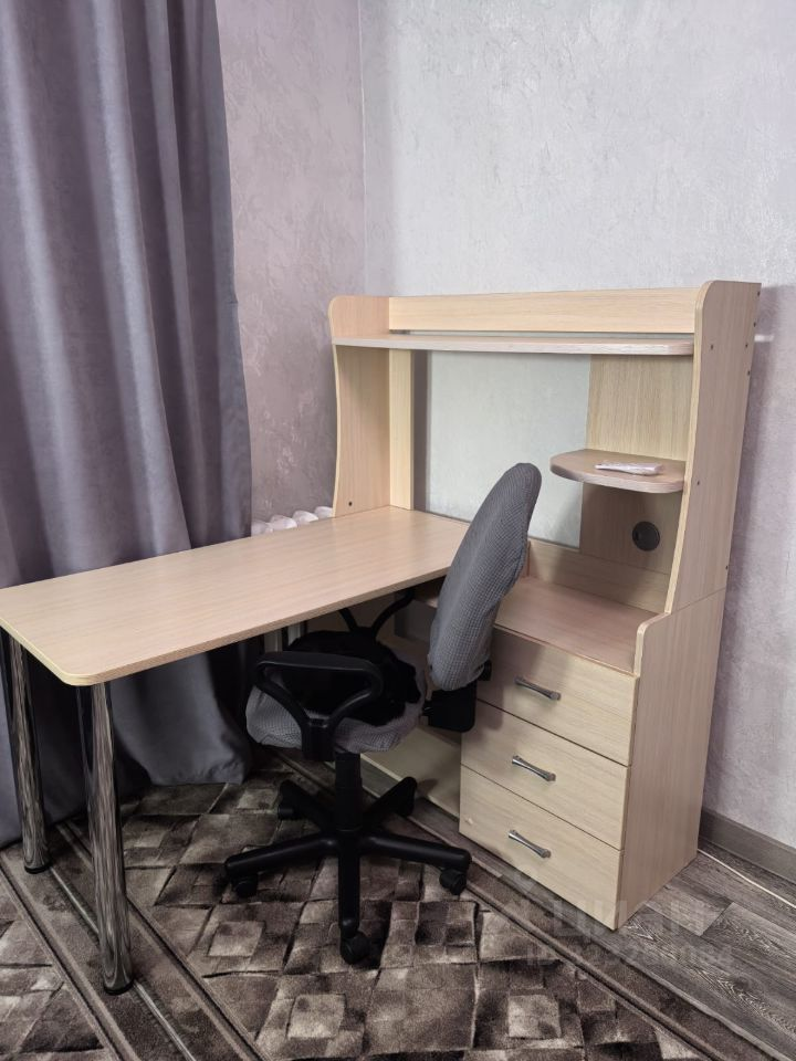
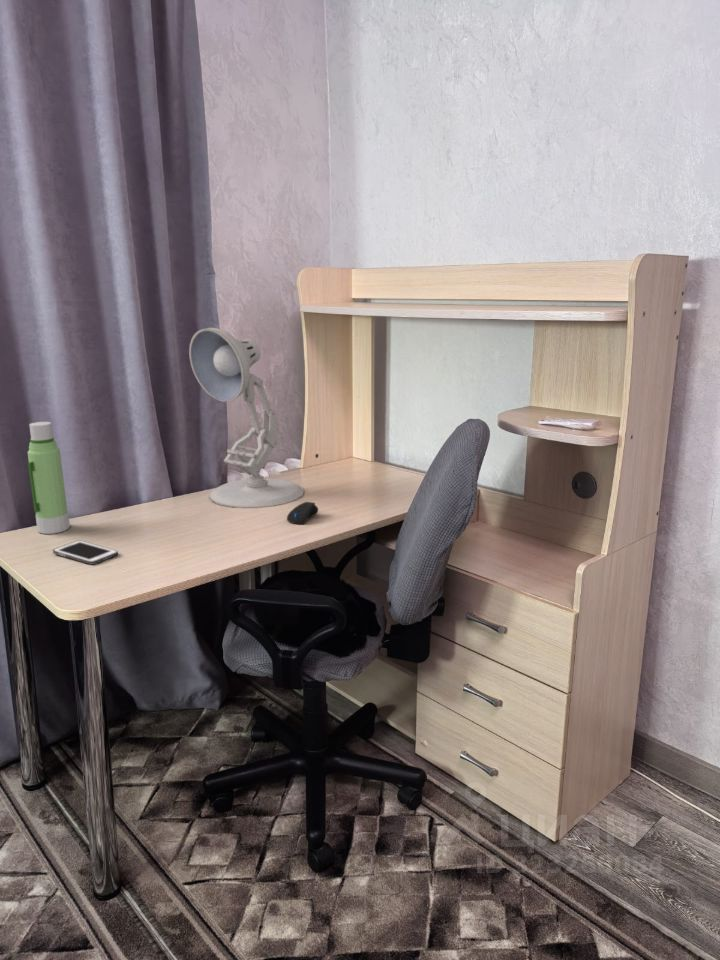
+ desk lamp (250, 413)
+ cell phone (85, 552)
+ computer mouse (303, 512)
+ water bottle (45, 477)
